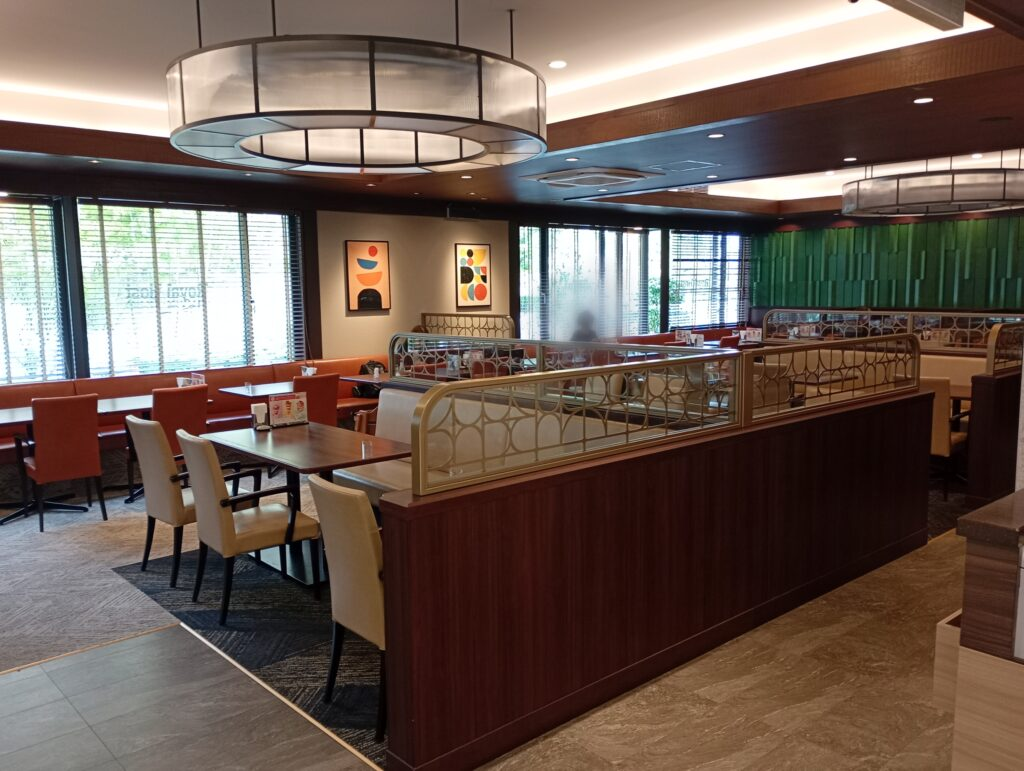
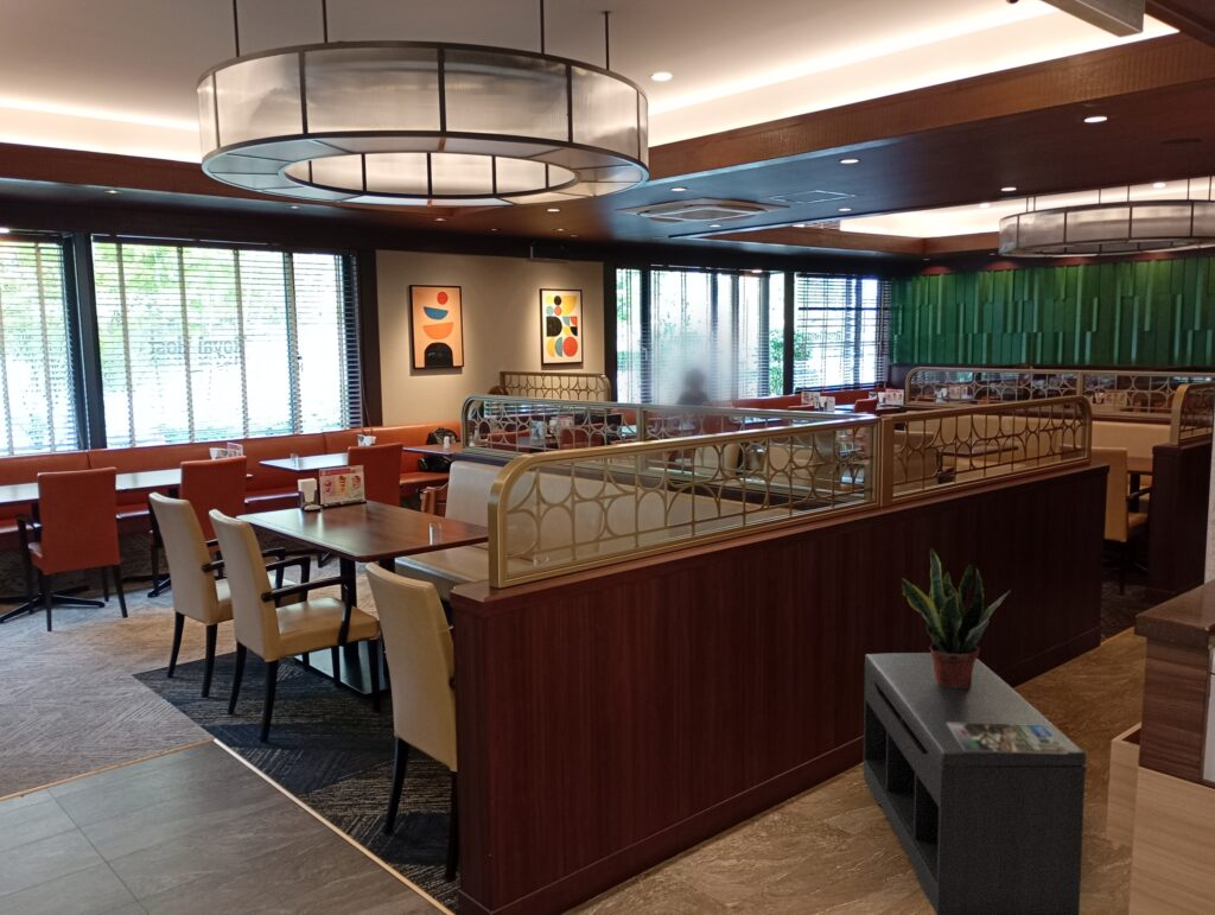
+ bench (958, 767)
+ magazine (1004, 736)
+ potted plant (950, 618)
